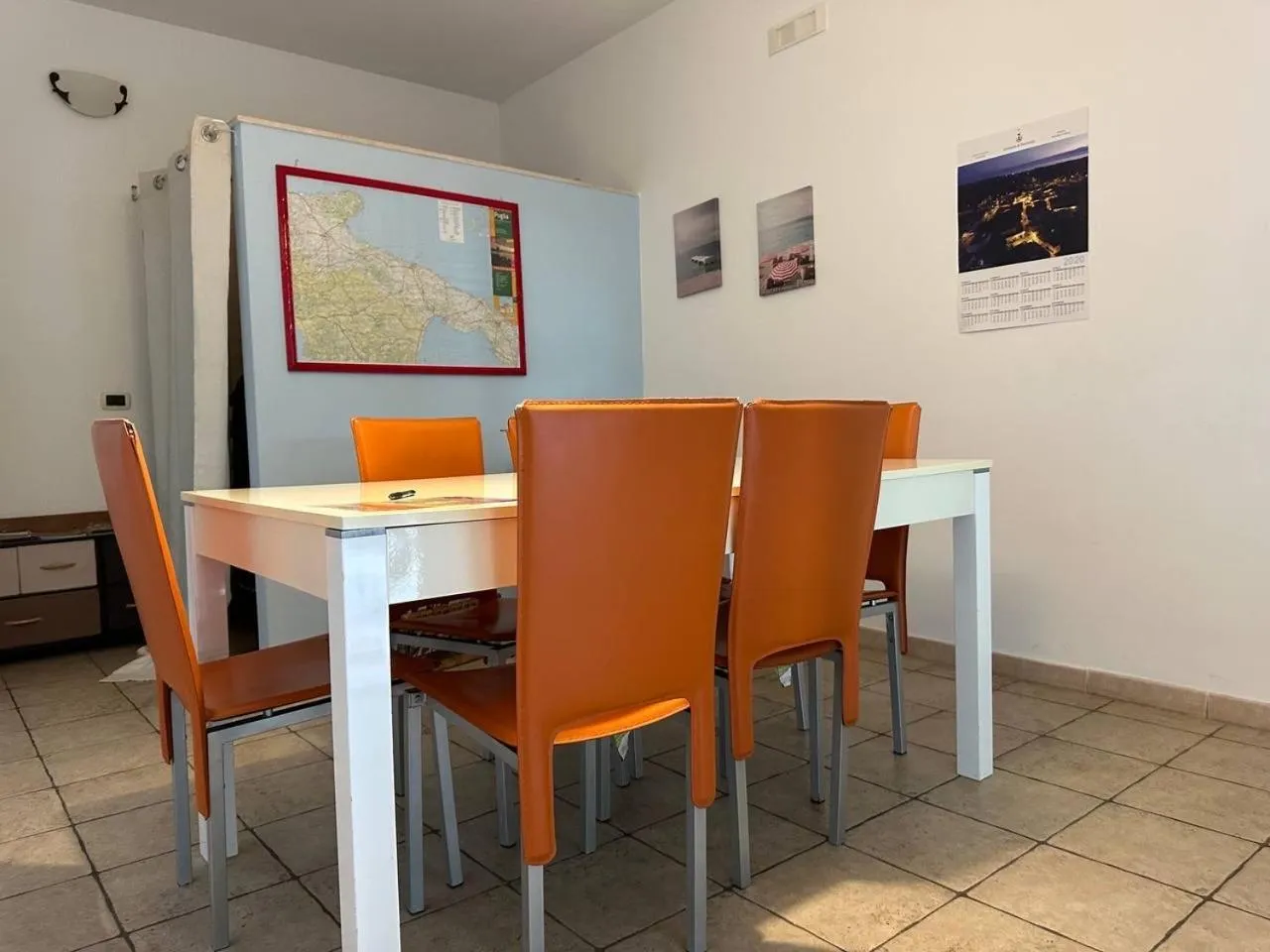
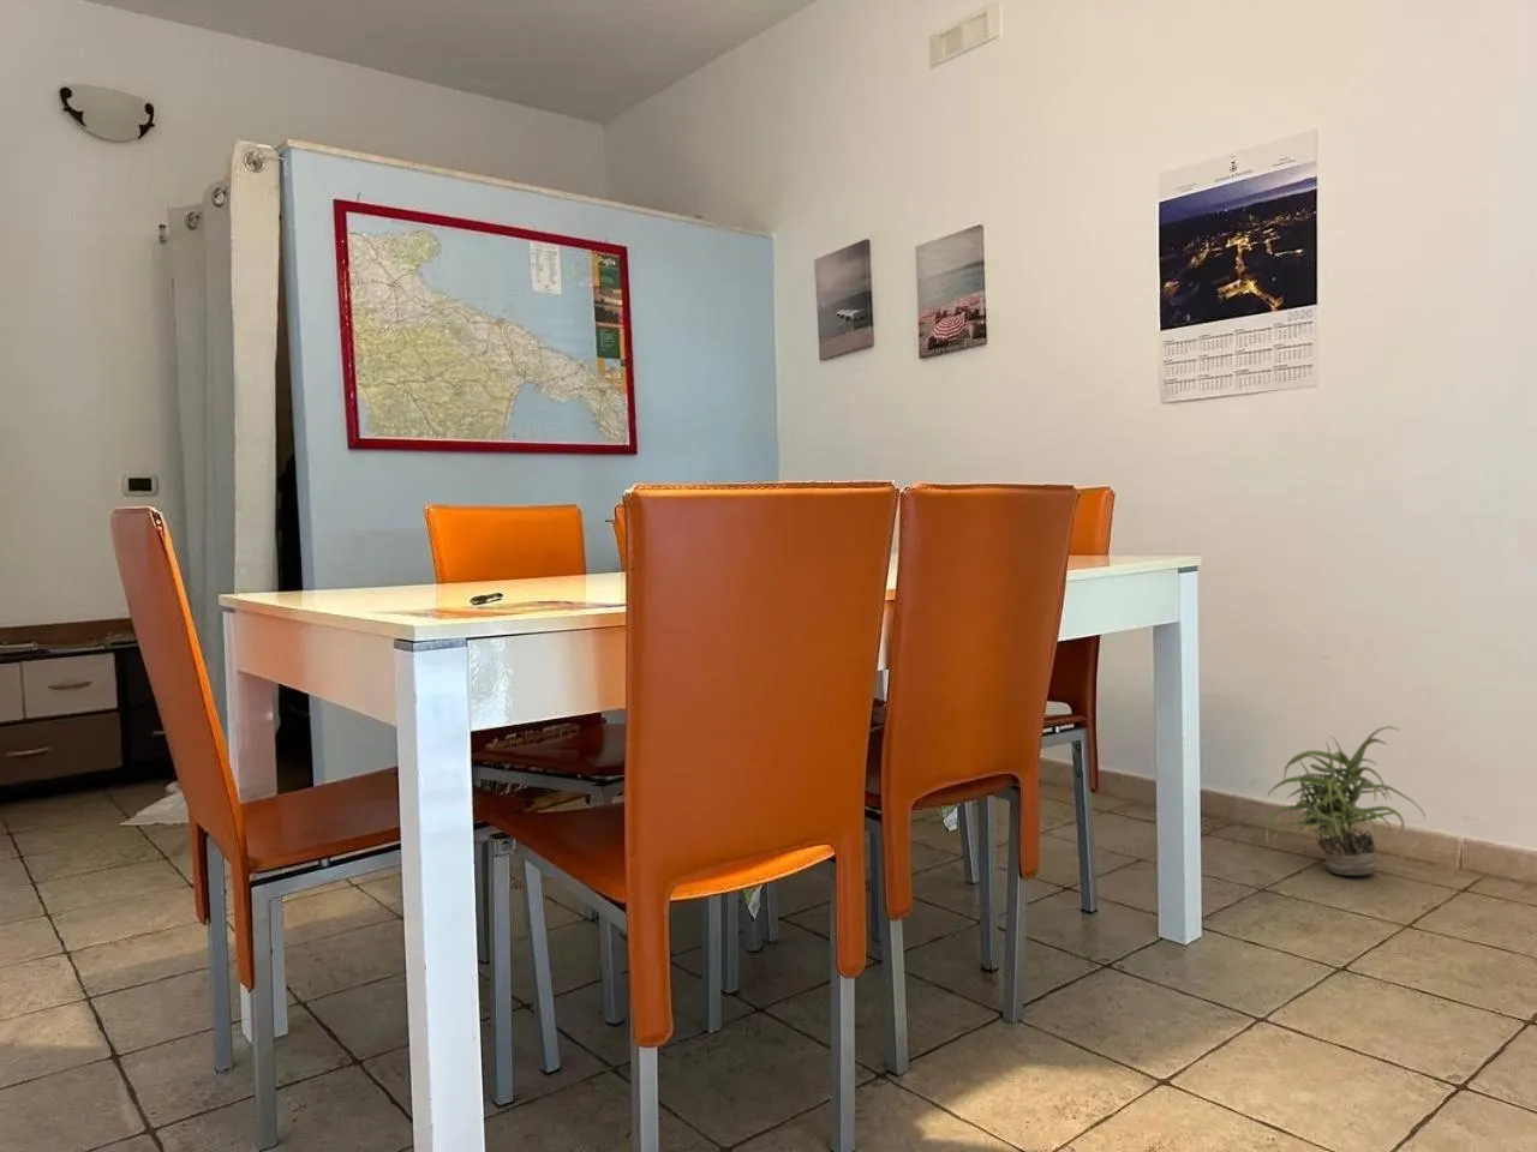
+ potted plant (1345, 801)
